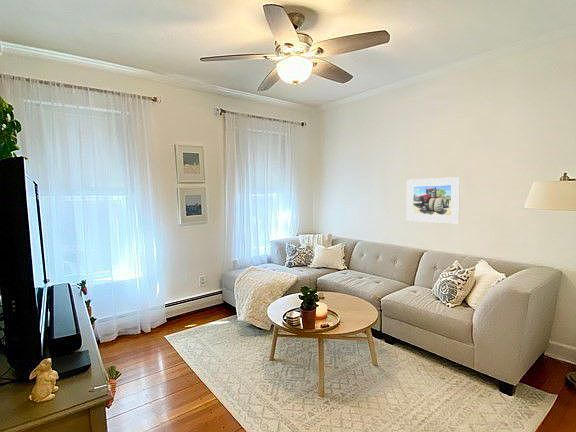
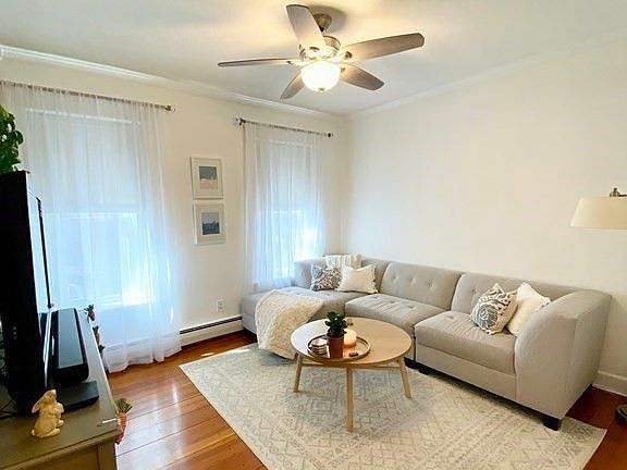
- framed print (431, 200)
